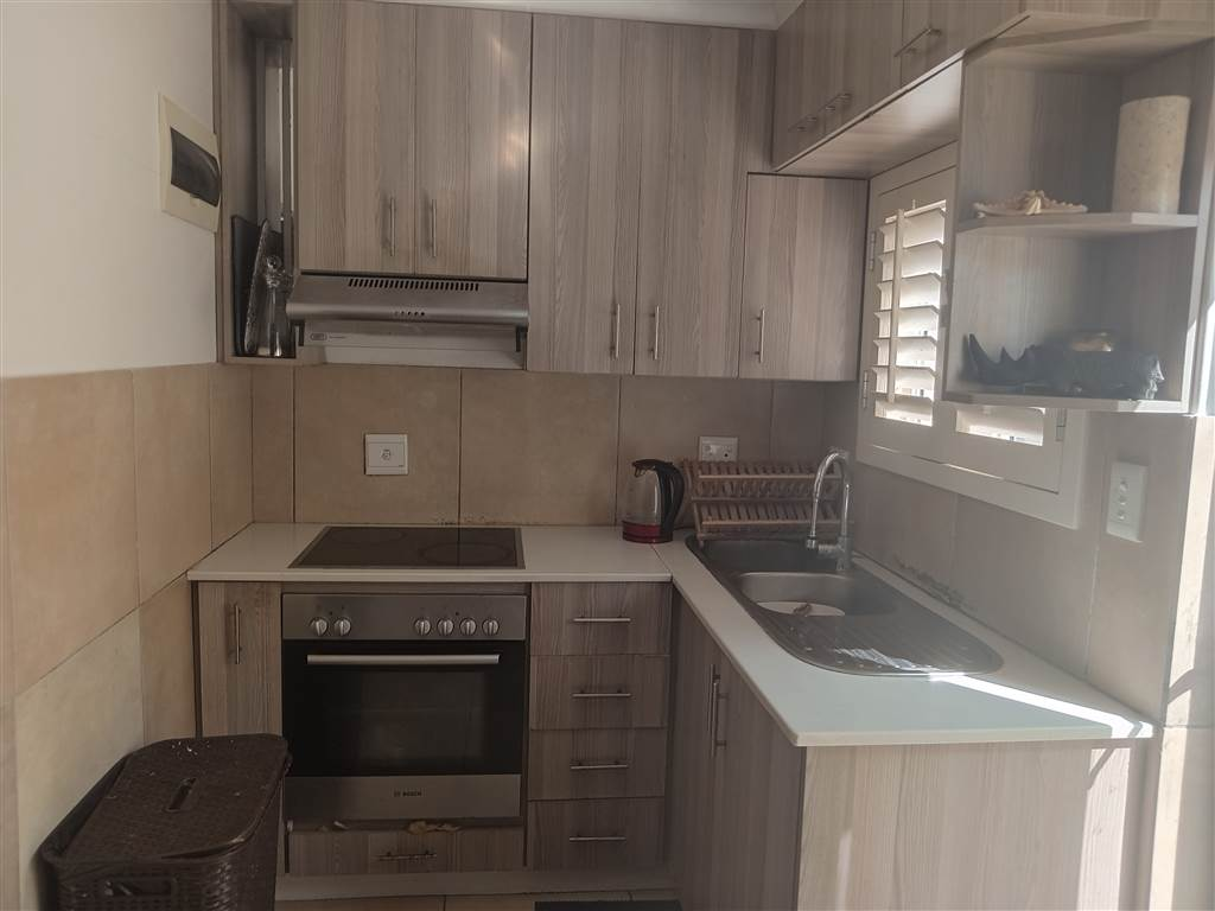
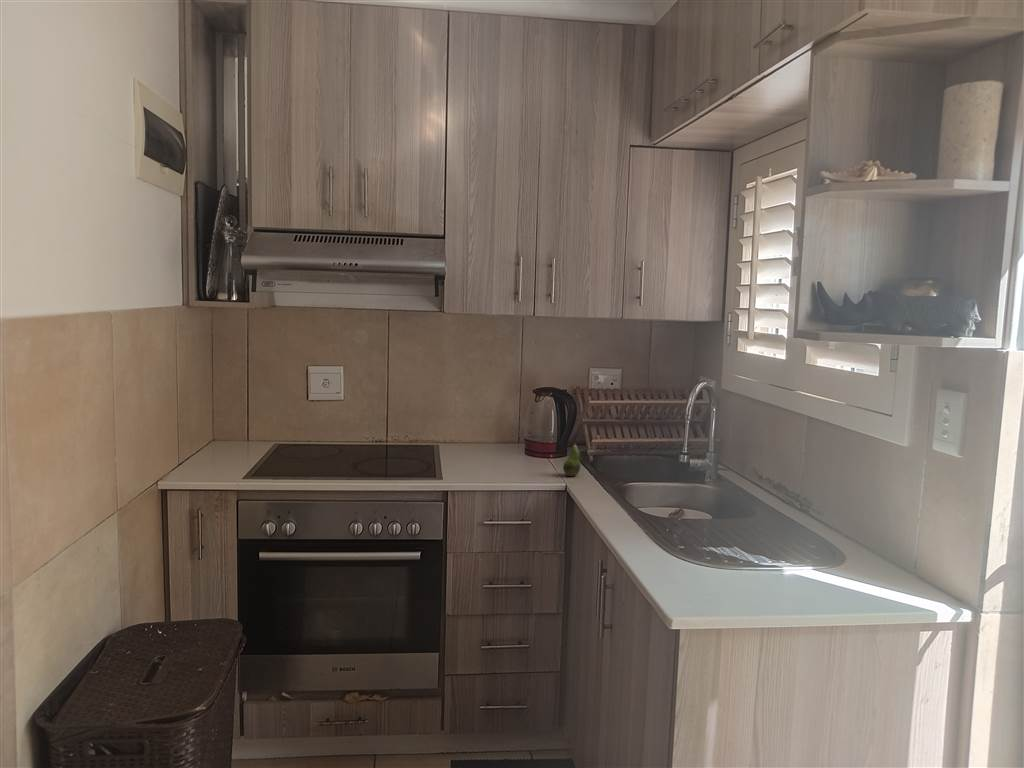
+ fruit (572, 456)
